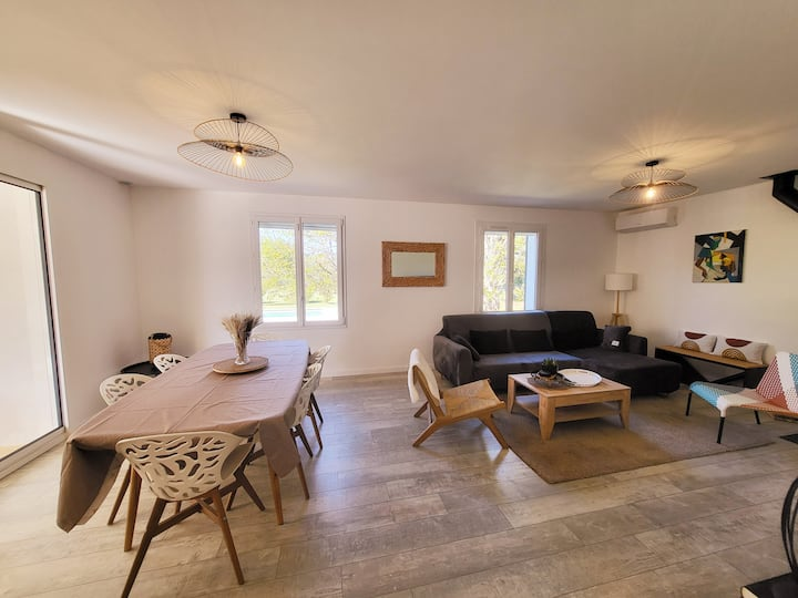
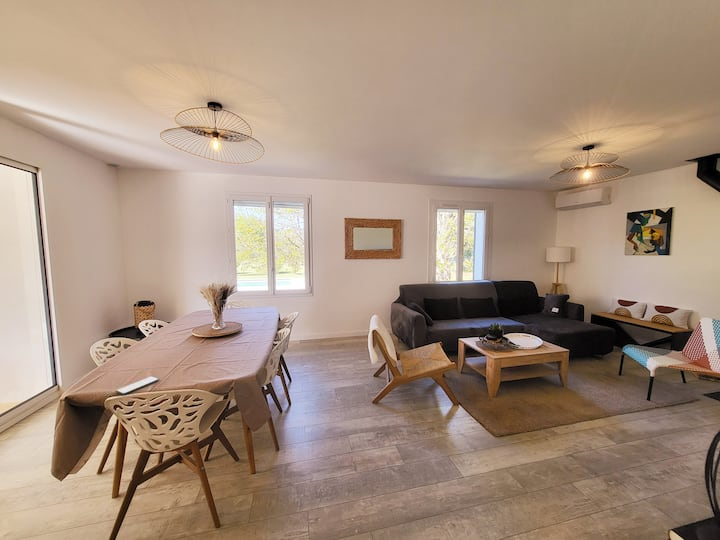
+ smartphone (138, 385)
